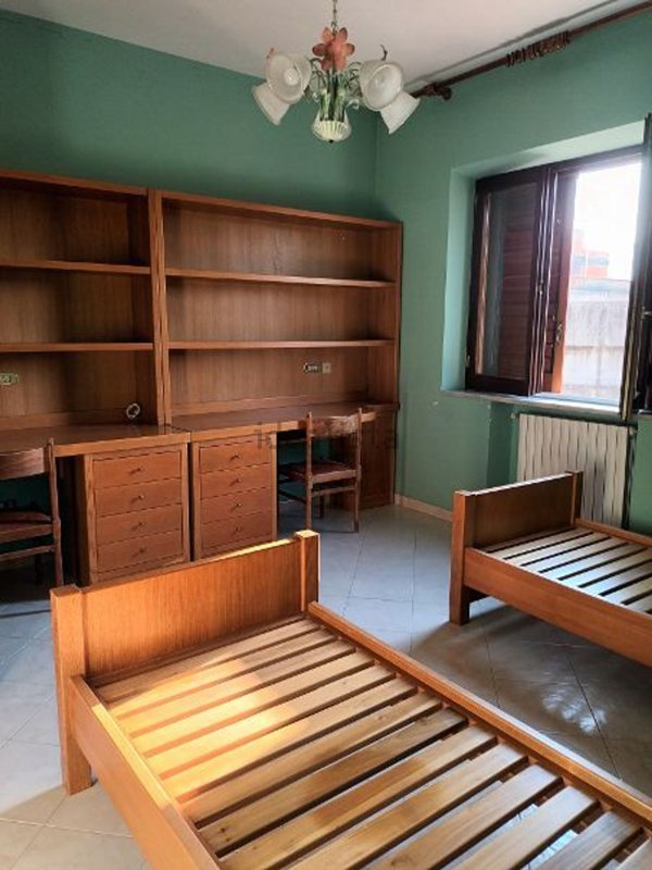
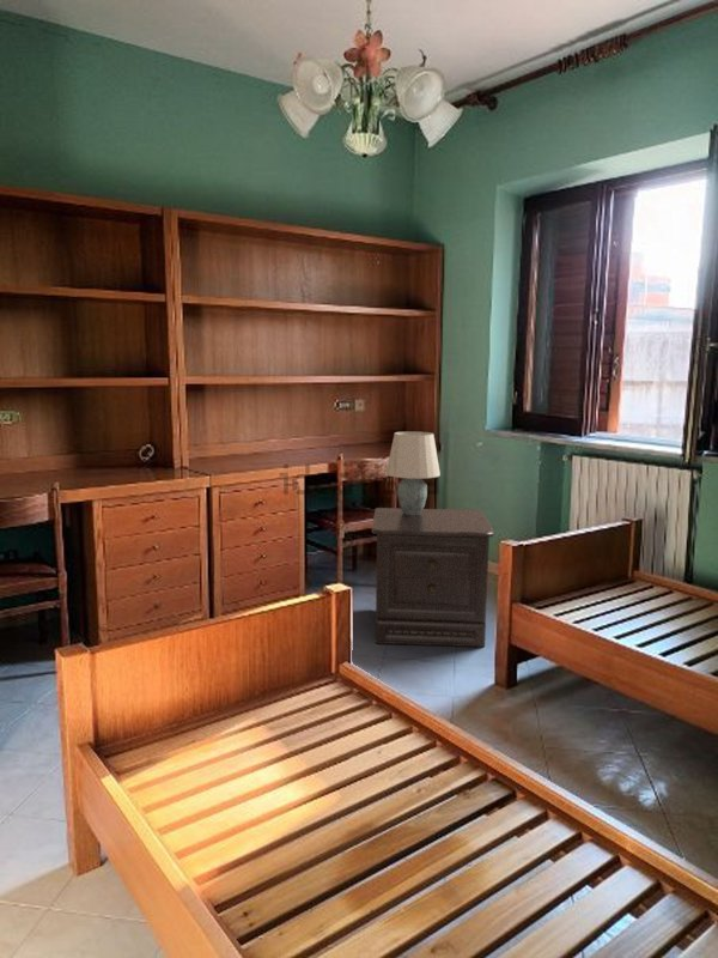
+ table lamp (413, 473)
+ nightstand (428, 574)
